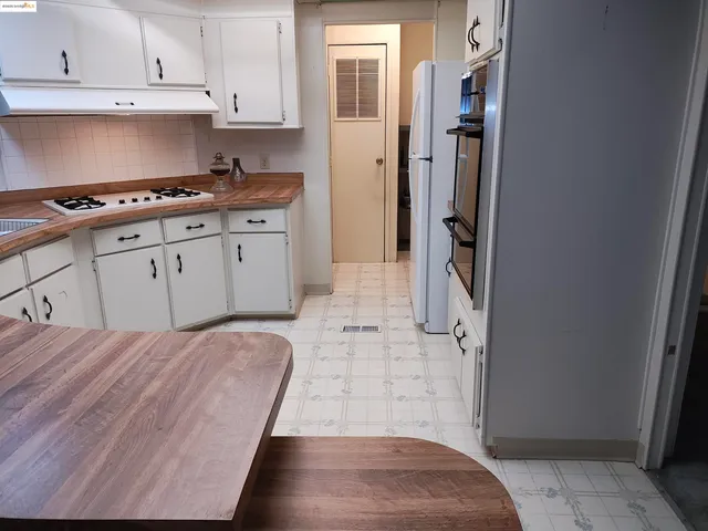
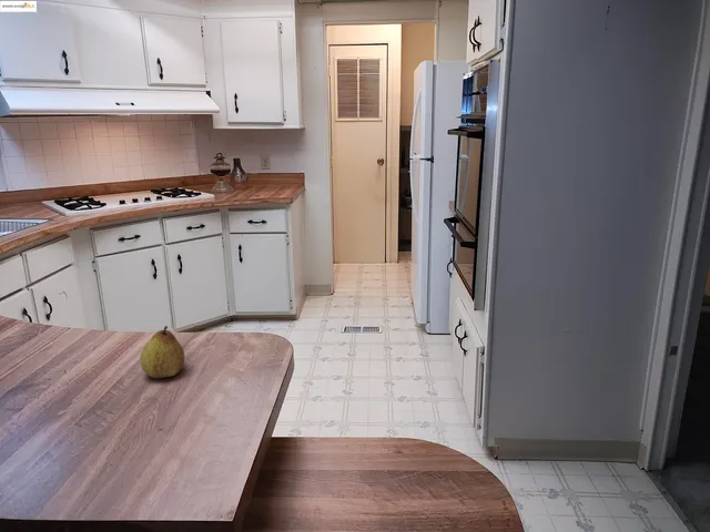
+ fruit (161, 349)
